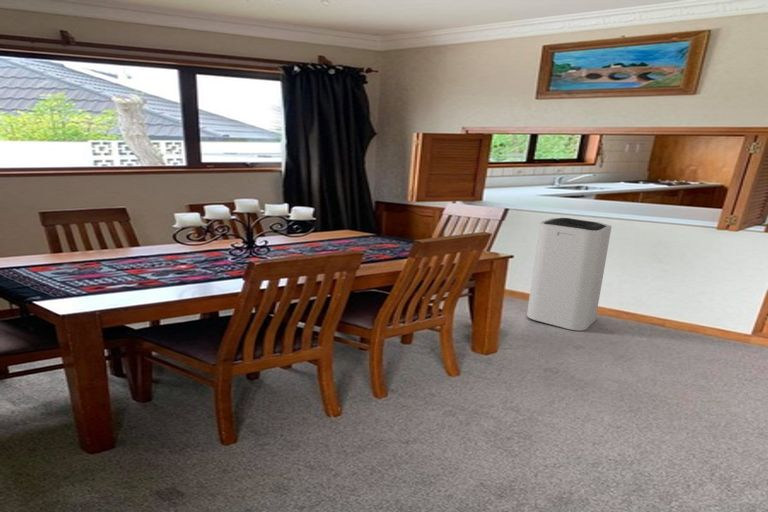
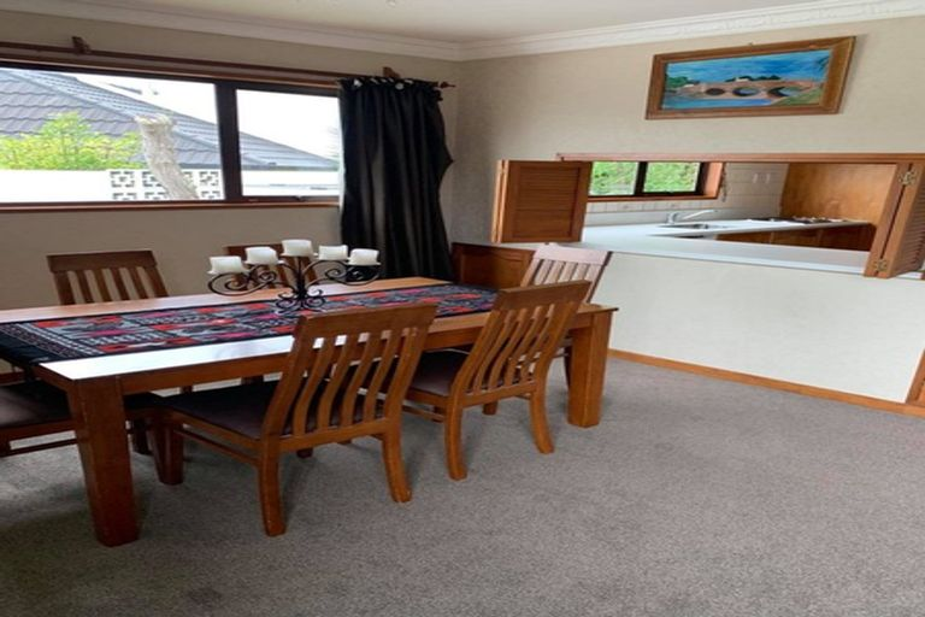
- trash can (568, 271)
